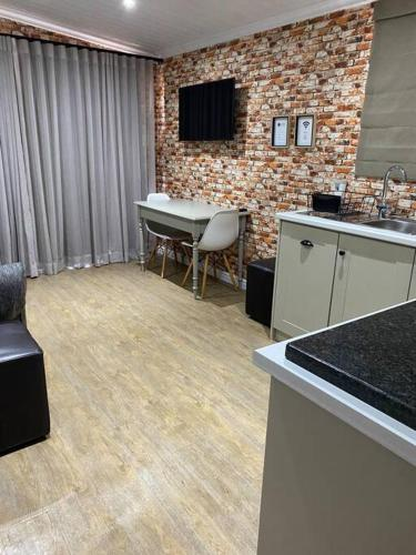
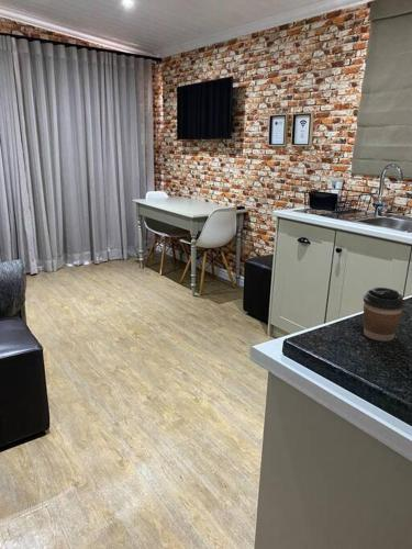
+ coffee cup (381, 312)
